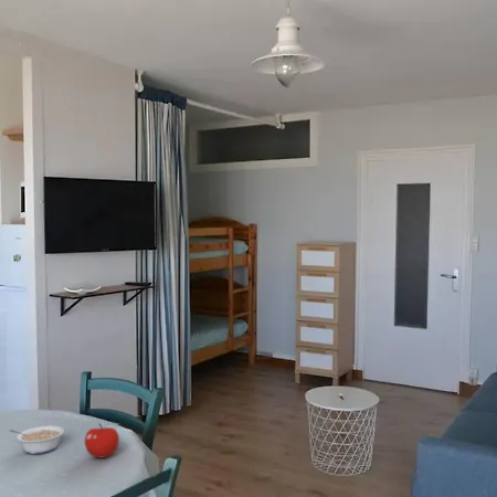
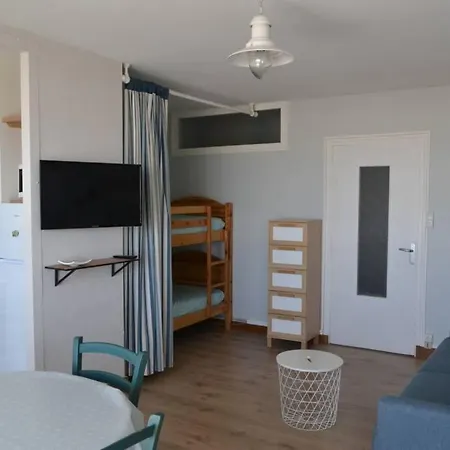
- fruit (102, 440)
- legume (39, 440)
